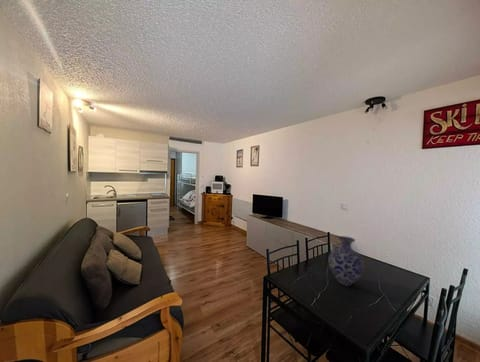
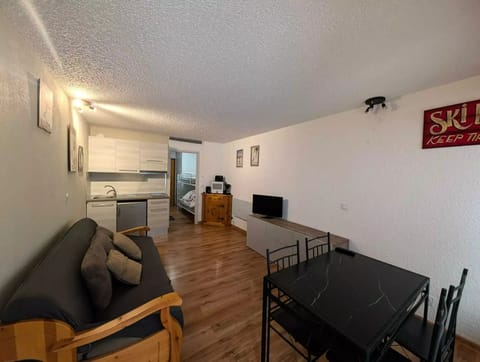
- vase (345, 260)
